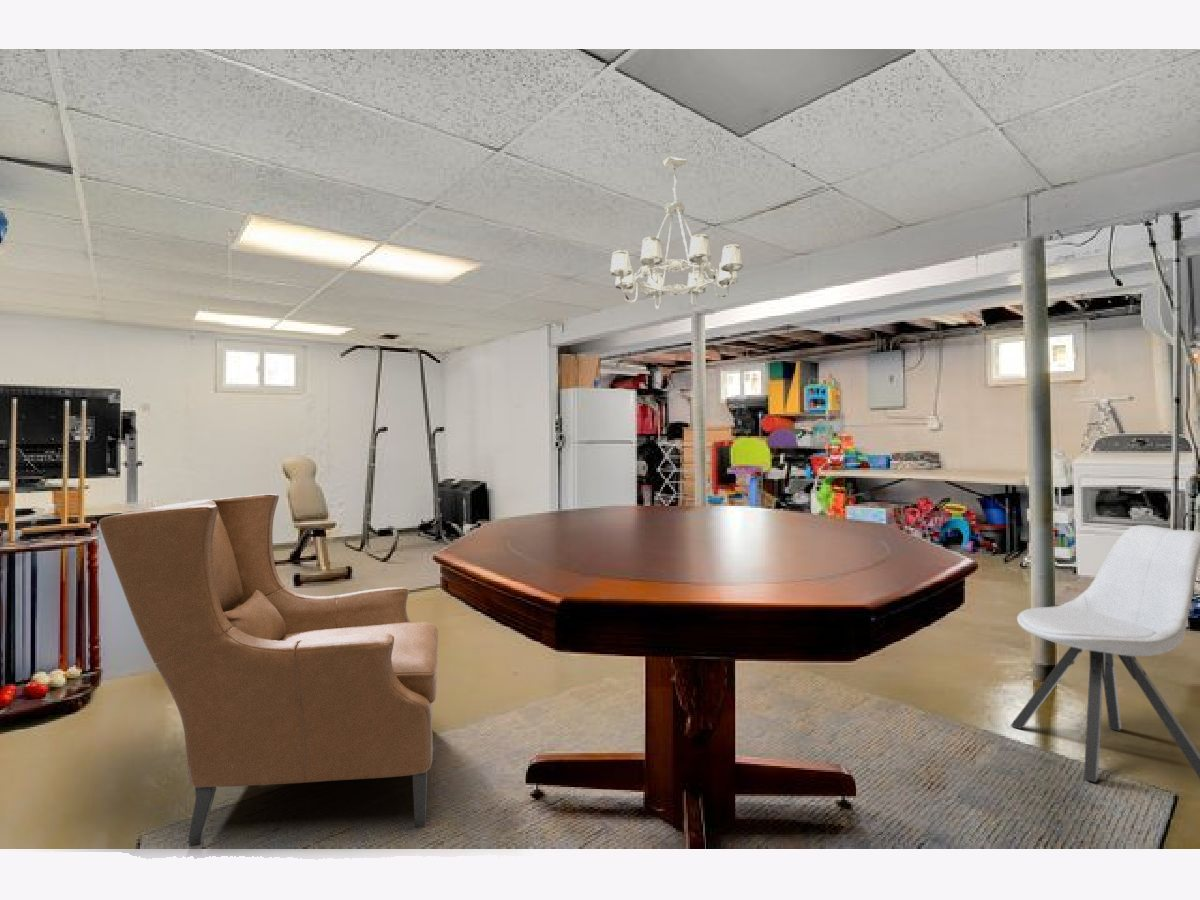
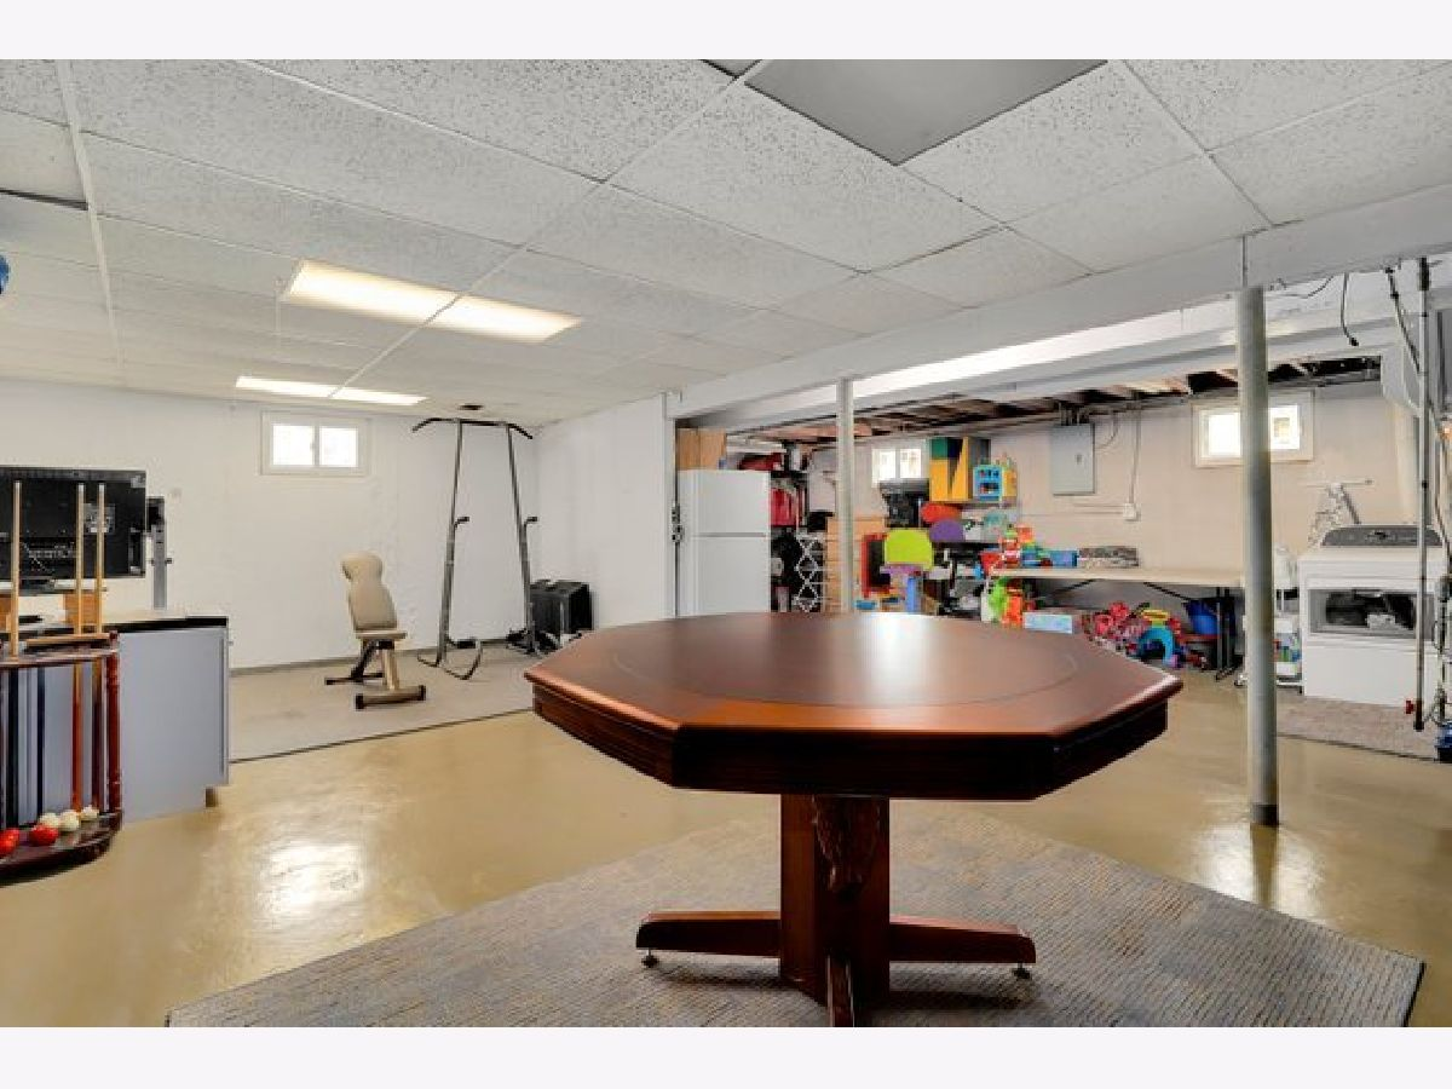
- chair (301, 641)
- chair (1106, 639)
- chandelier (670, 229)
